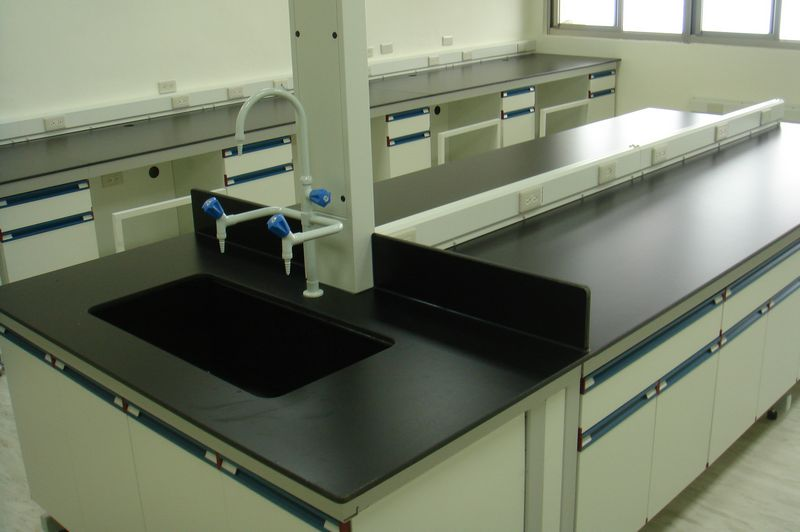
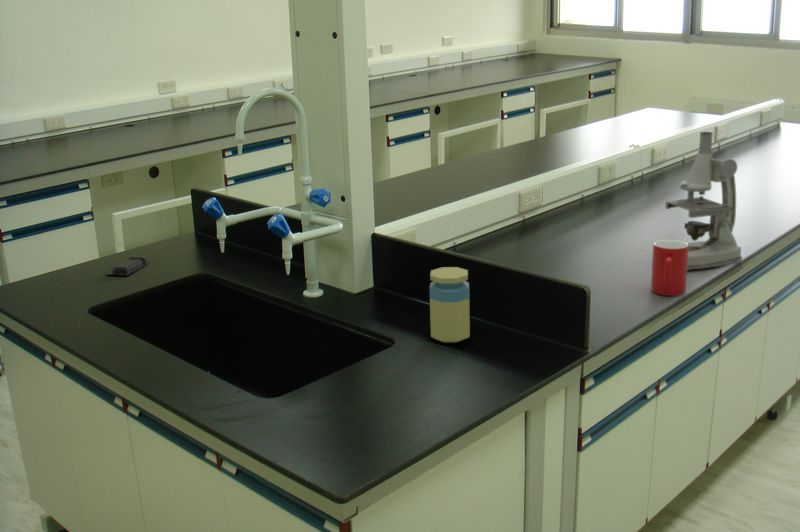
+ microscope (703, 198)
+ jar (449, 305)
+ cup (666, 269)
+ soap bar (127, 265)
